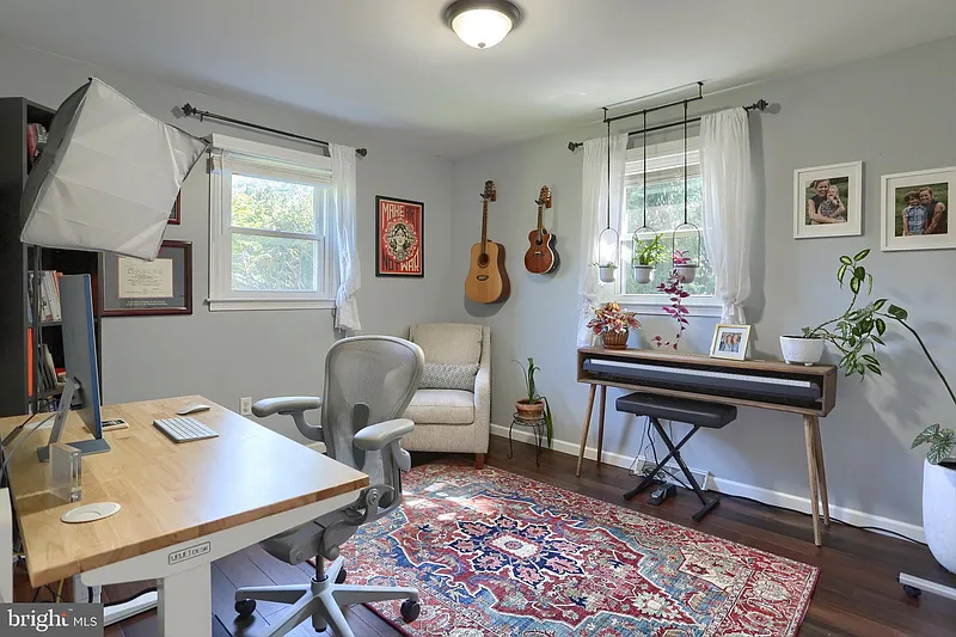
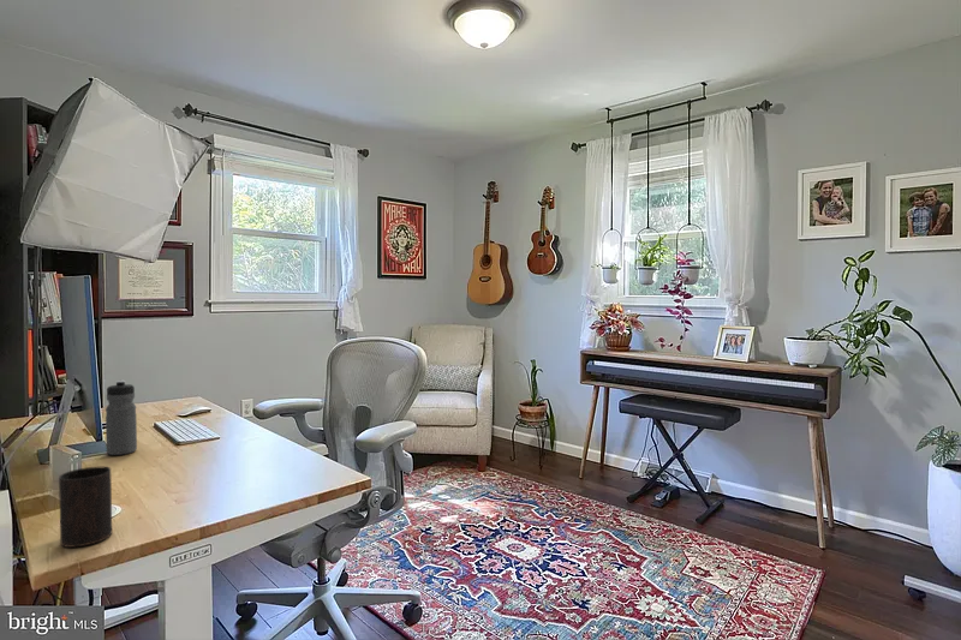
+ cup (85, 504)
+ water bottle (120, 415)
